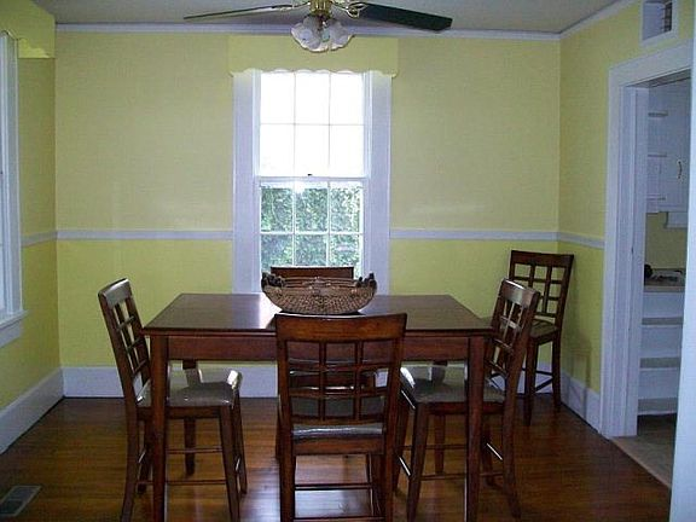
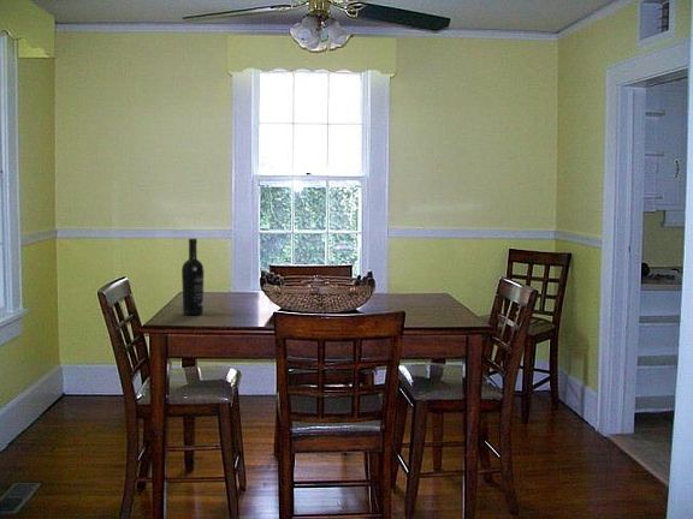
+ wine bottle (192, 275)
